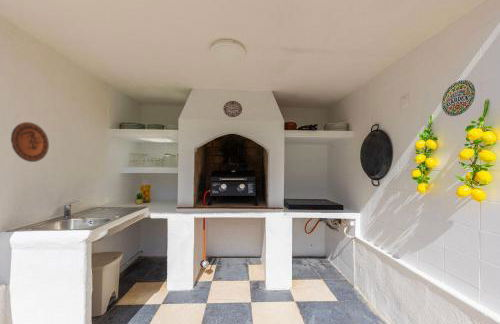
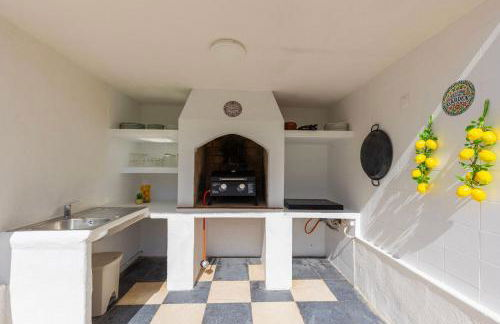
- decorative plate (30, 142)
